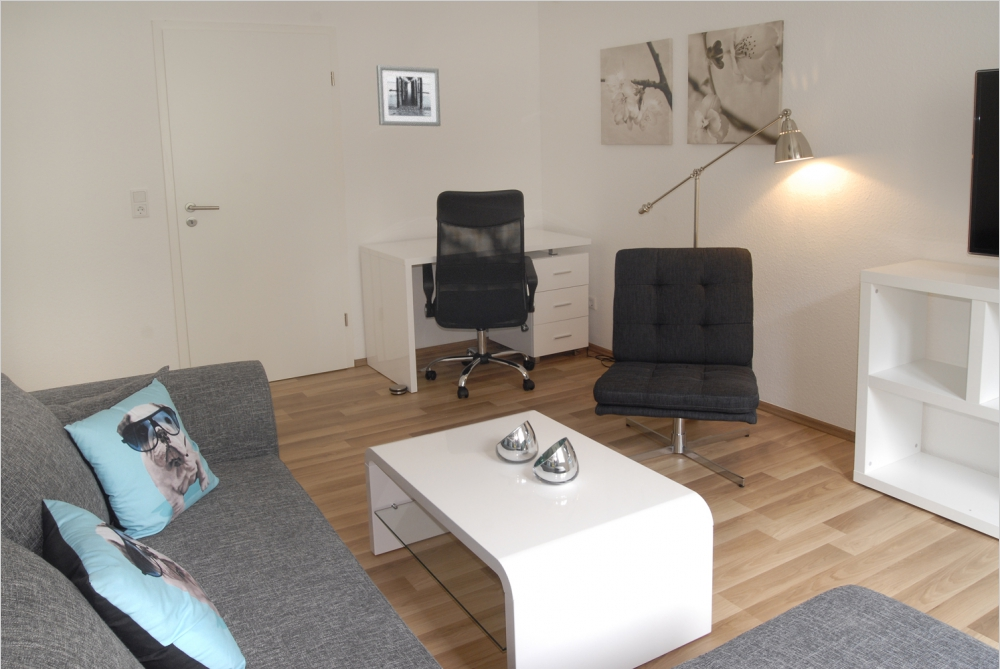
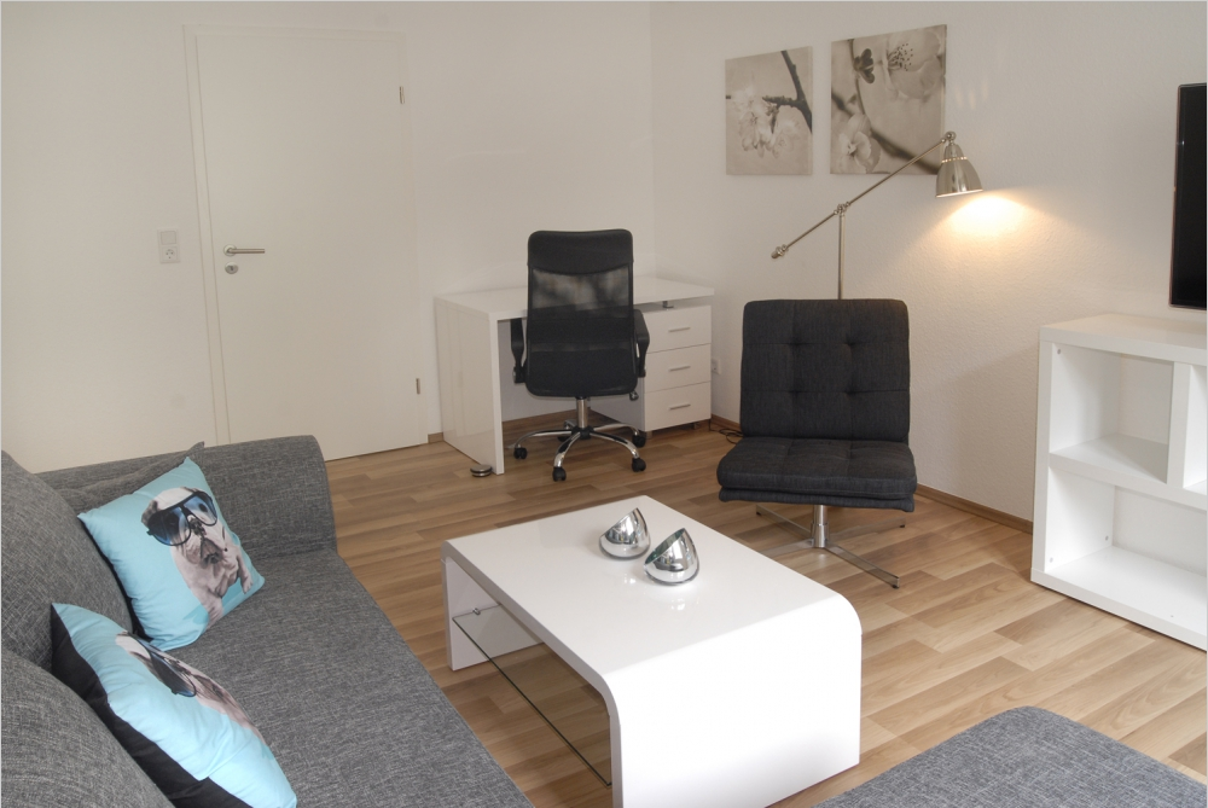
- wall art (409, 96)
